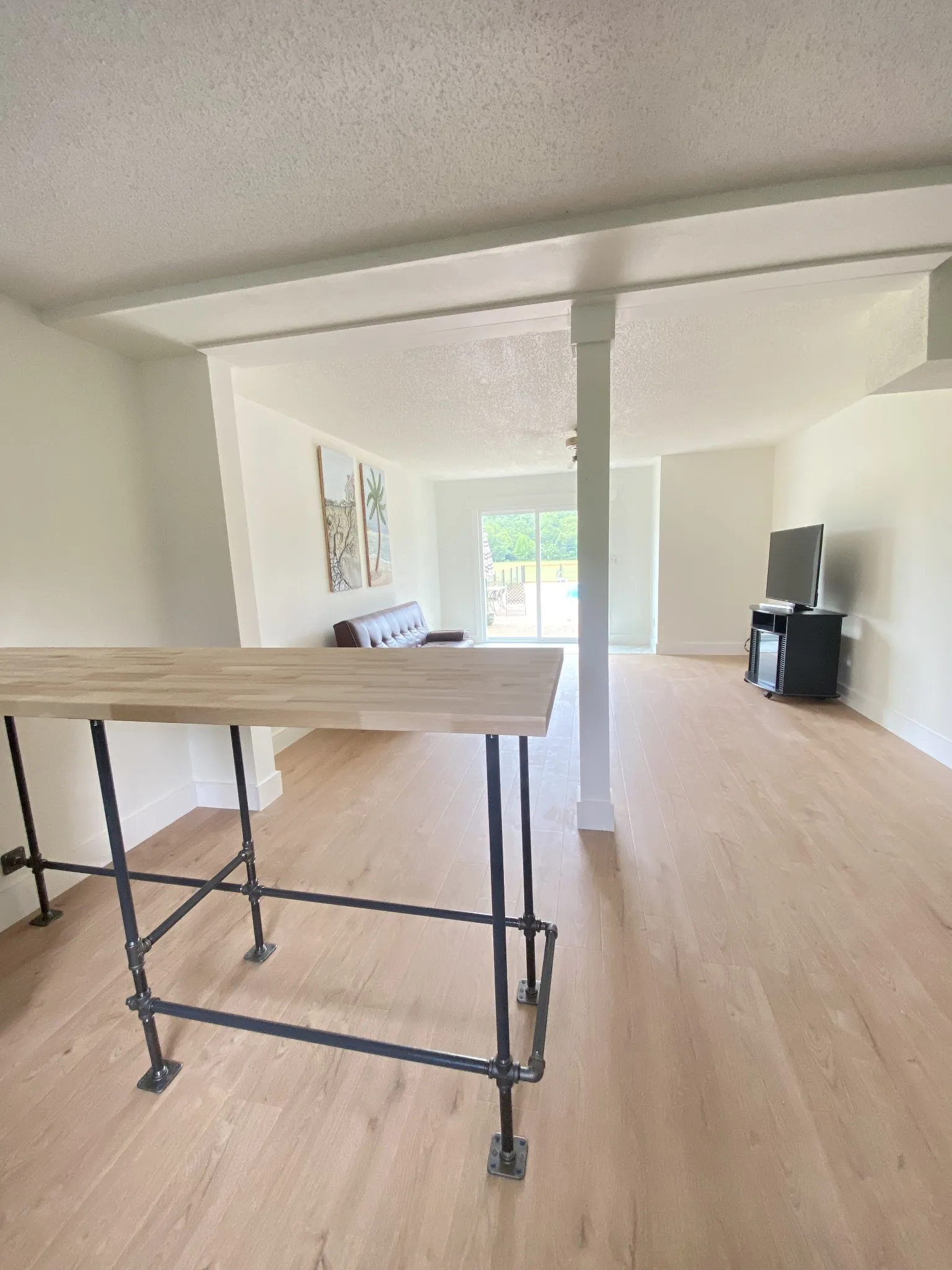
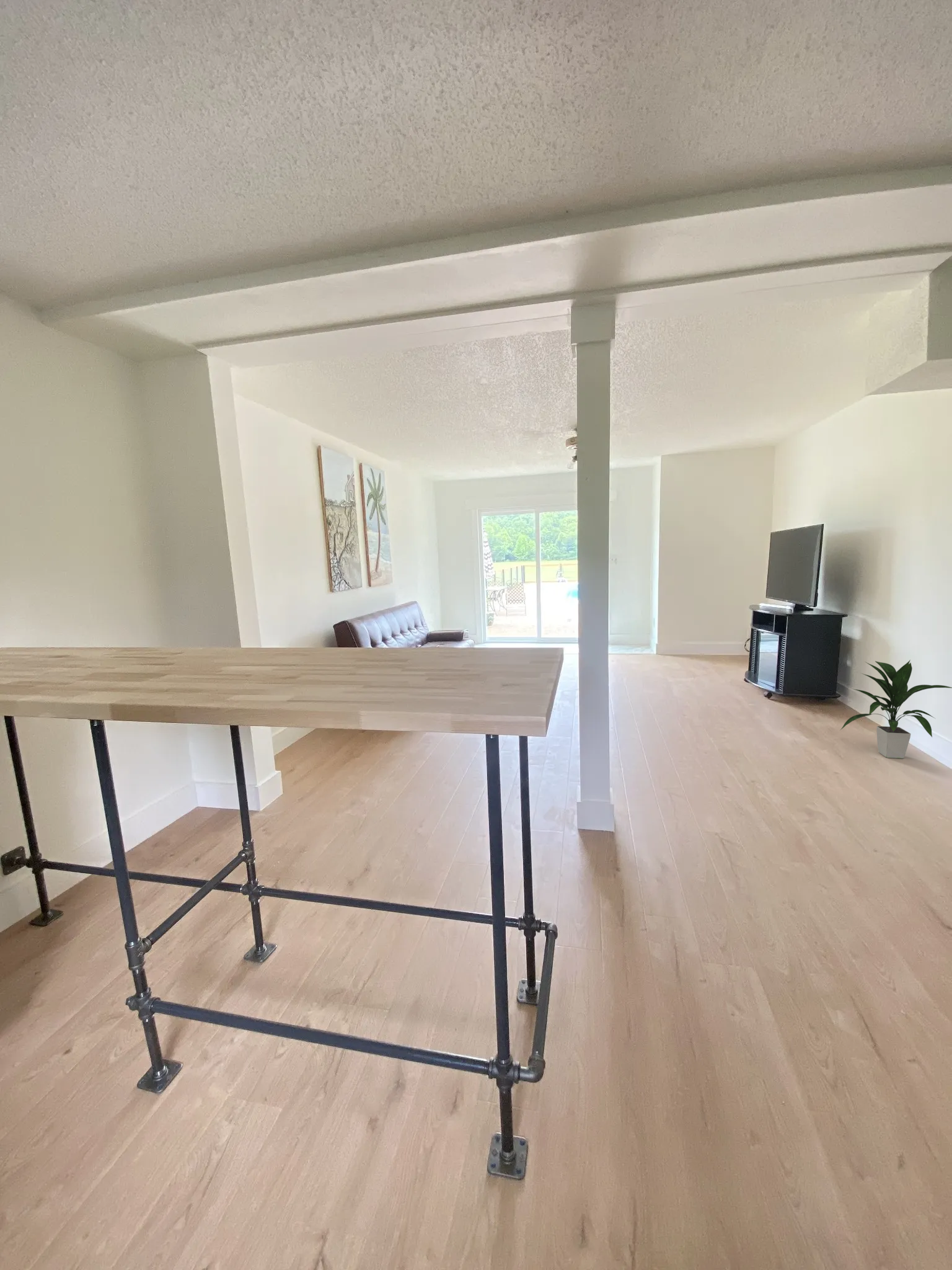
+ indoor plant (891, 706)
